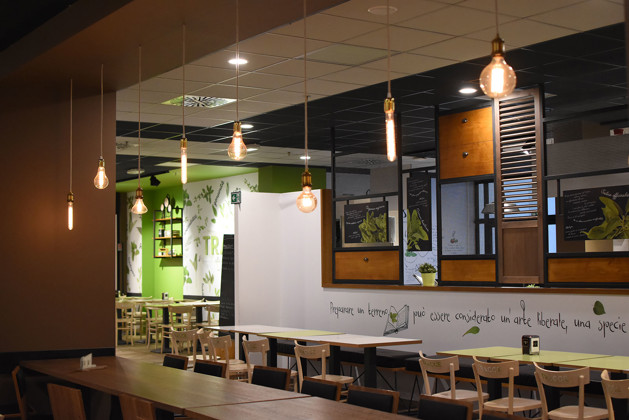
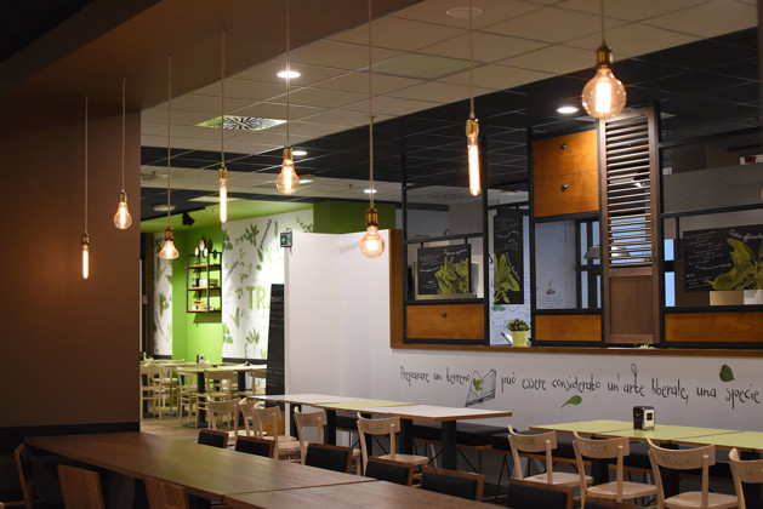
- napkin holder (91, 360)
